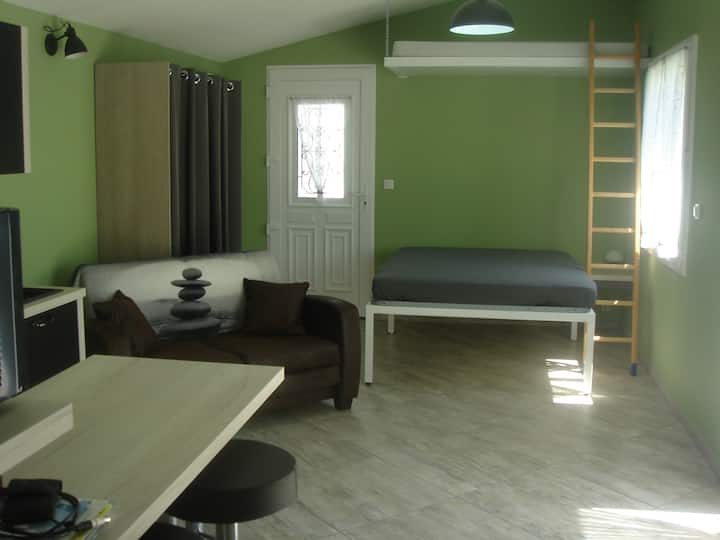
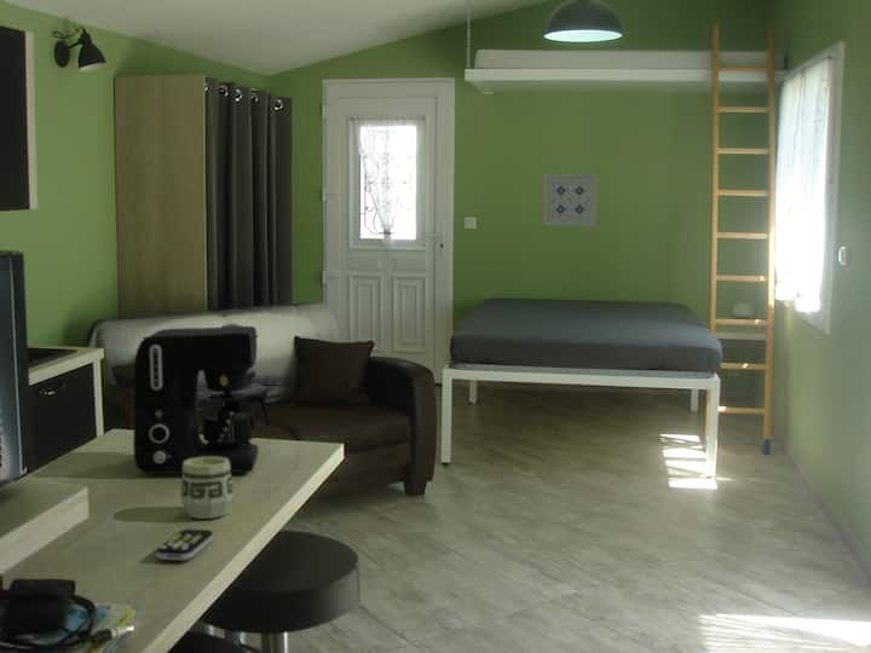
+ coffee maker (208, 398)
+ cup (207, 487)
+ remote control (185, 543)
+ wall art (570, 200)
